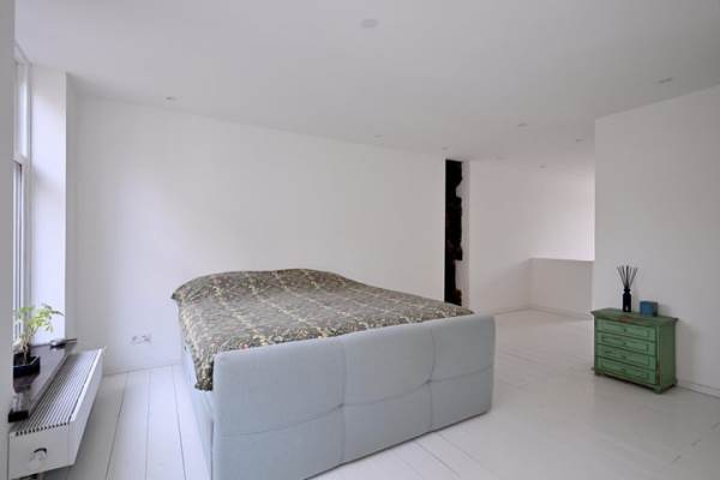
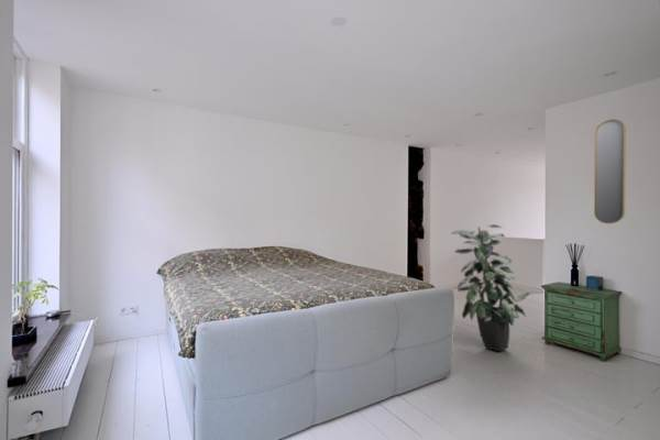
+ indoor plant (487, 286)
+ home mirror (609, 172)
